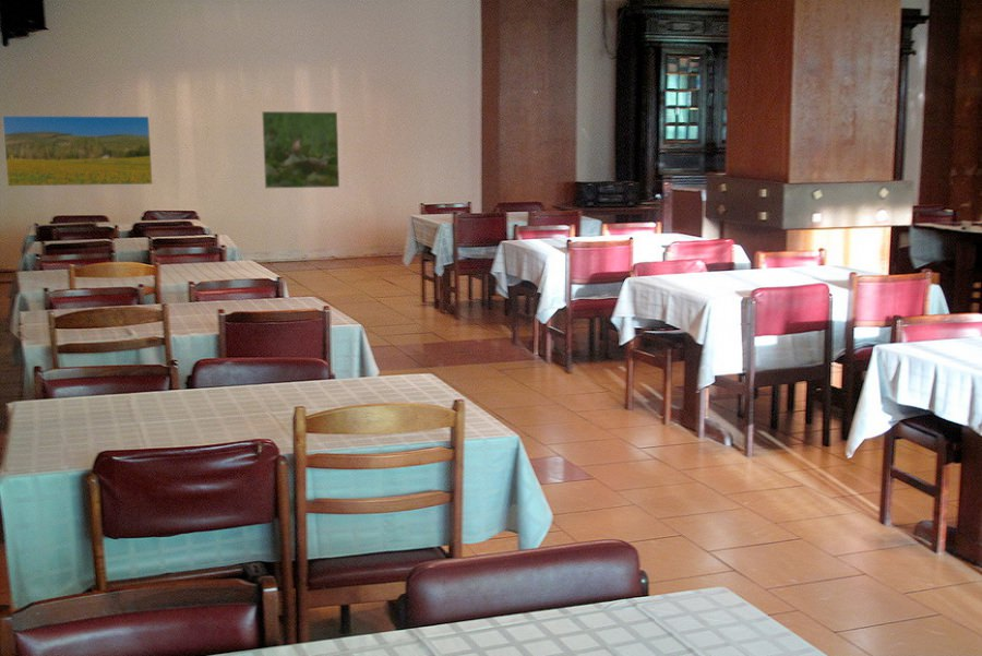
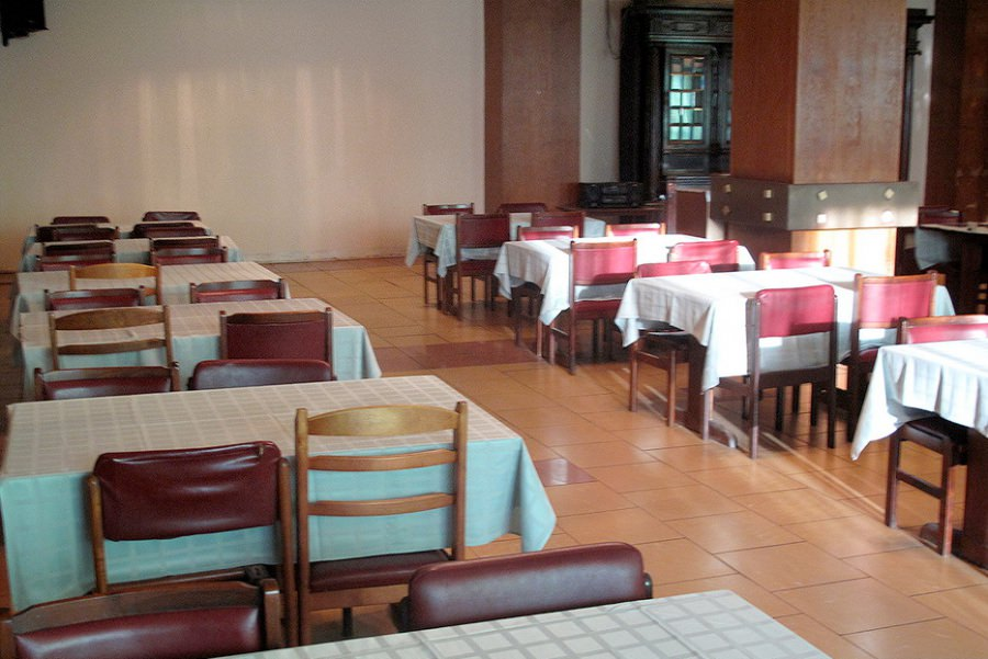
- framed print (79, 151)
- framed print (301, 150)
